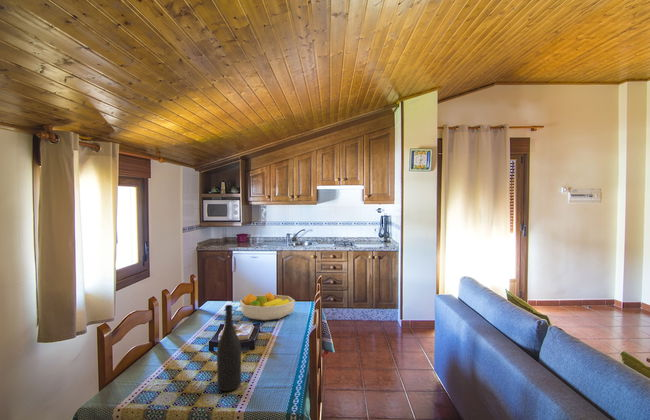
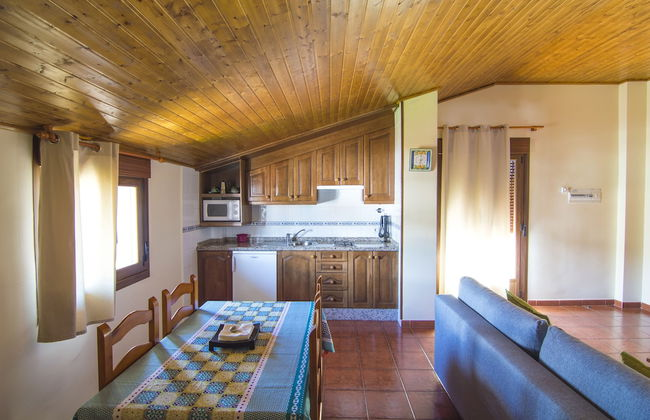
- fruit bowl (267, 304)
- wine bottle (229, 346)
